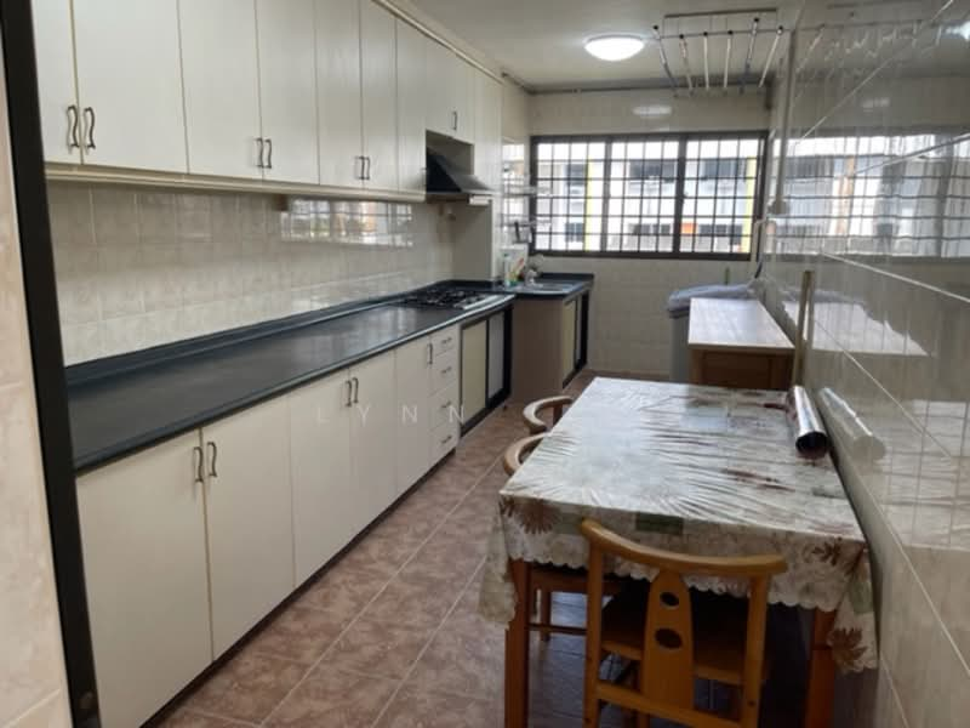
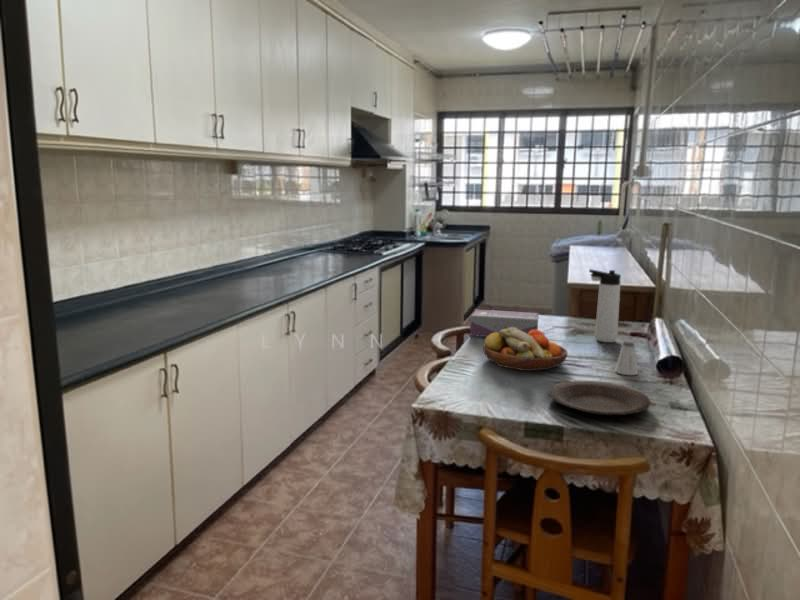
+ fruit bowl (525, 344)
+ thermos bottle (603, 305)
+ saltshaker (627, 357)
+ tissue box (504, 323)
+ plate (597, 400)
